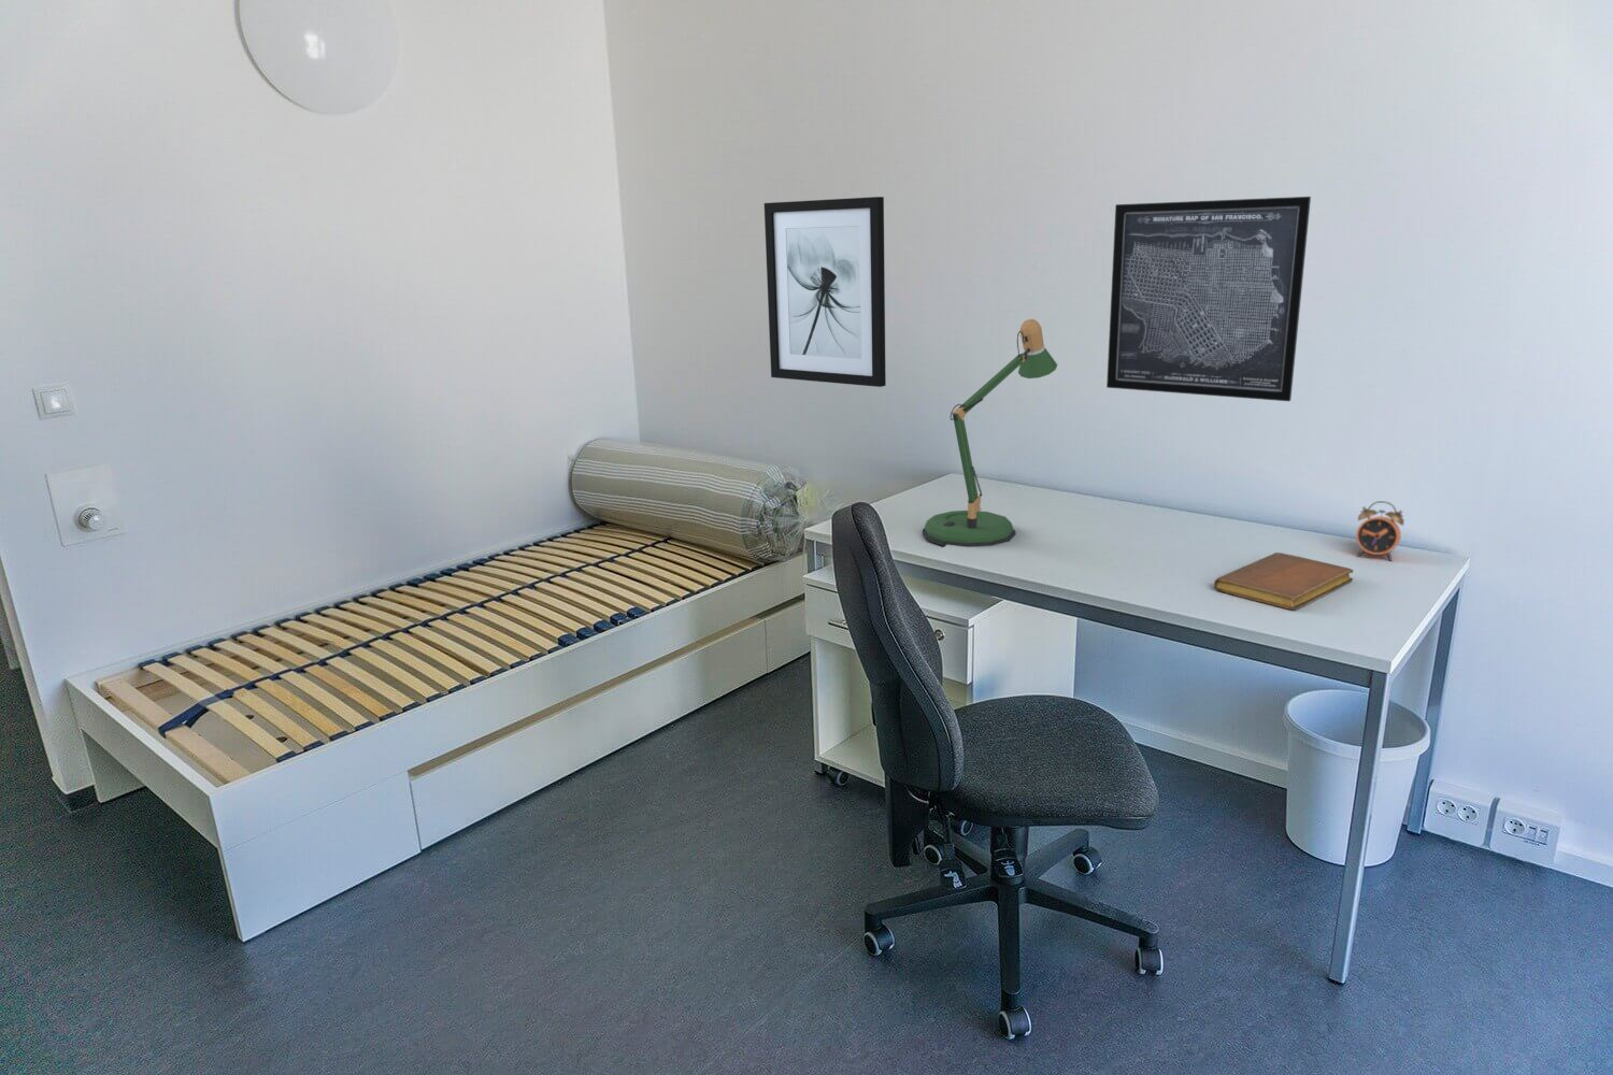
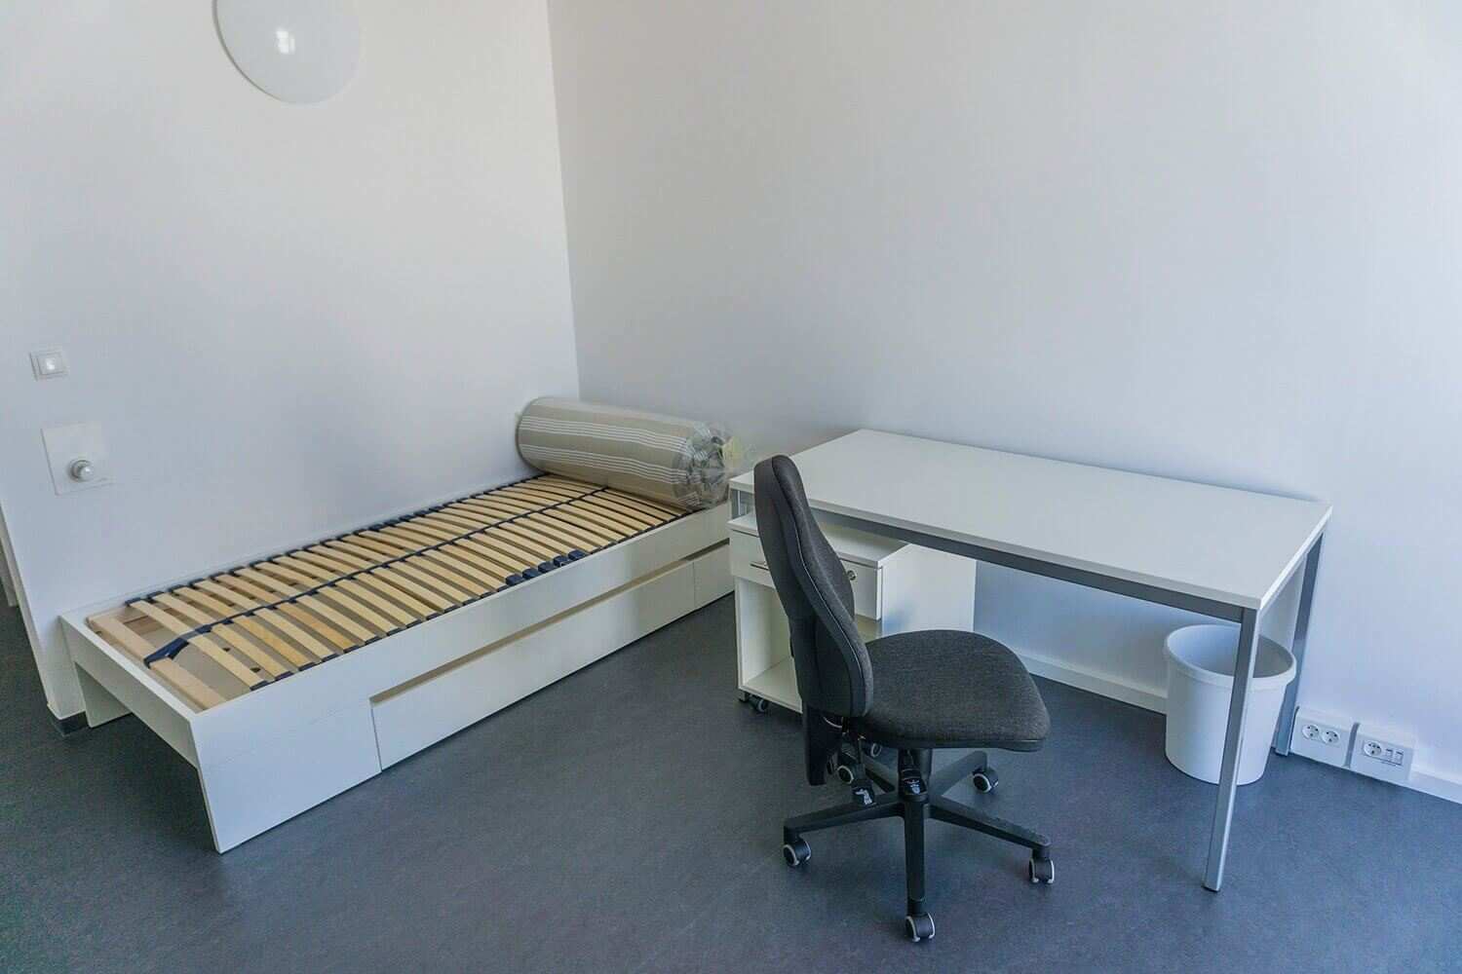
- wall art (823, 293)
- notebook (1284, 578)
- wall art (1200, 299)
- desk lamp (966, 431)
- alarm clock (1379, 529)
